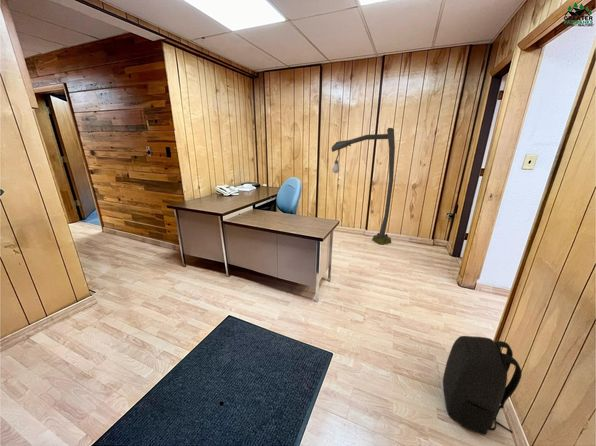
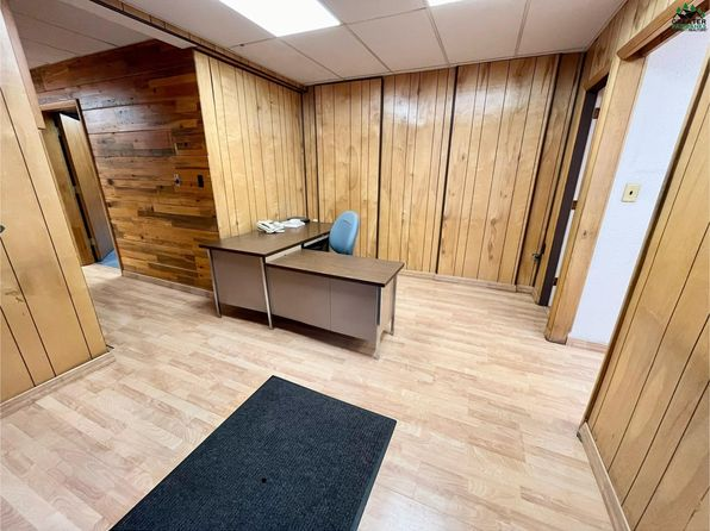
- backpack (483, 376)
- floor lamp (387, 191)
